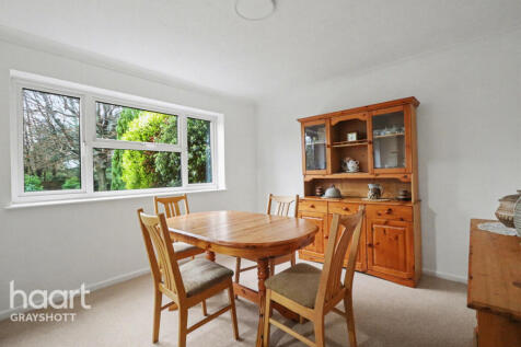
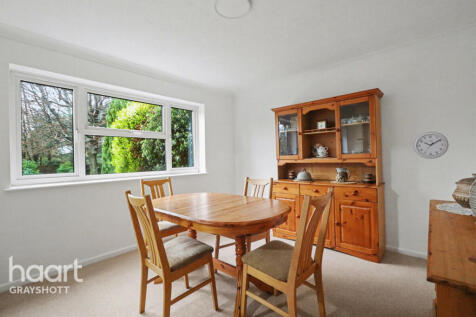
+ wall clock (430, 145)
